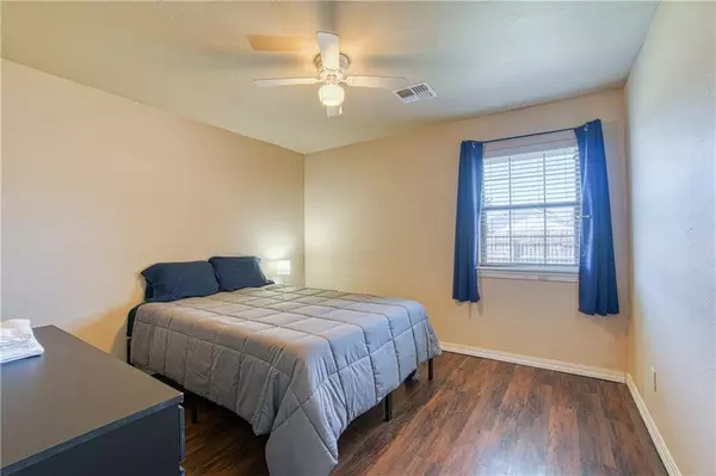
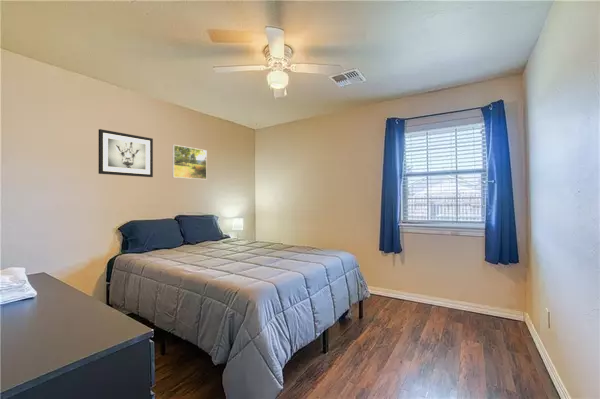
+ wall art (127, 154)
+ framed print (190, 163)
